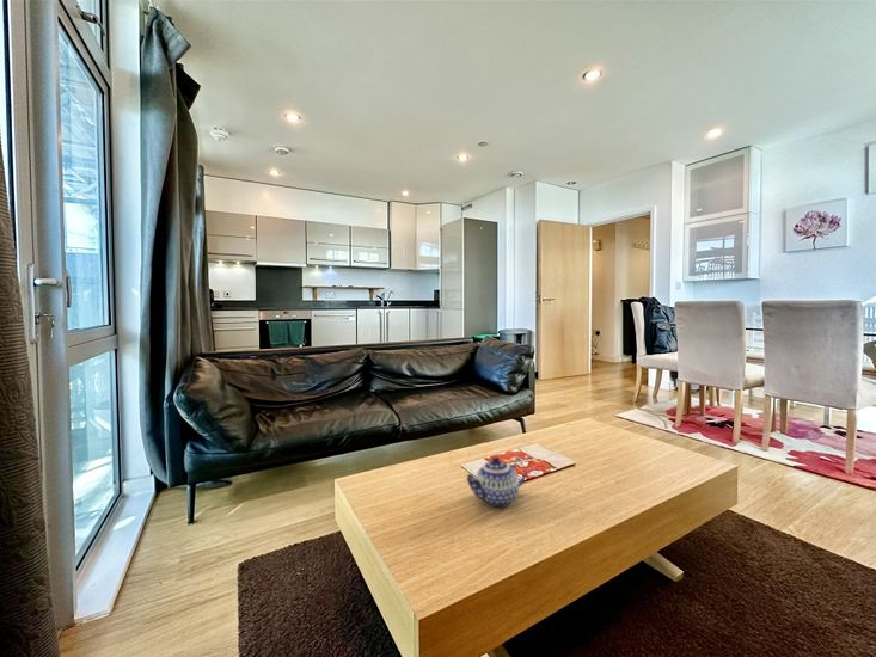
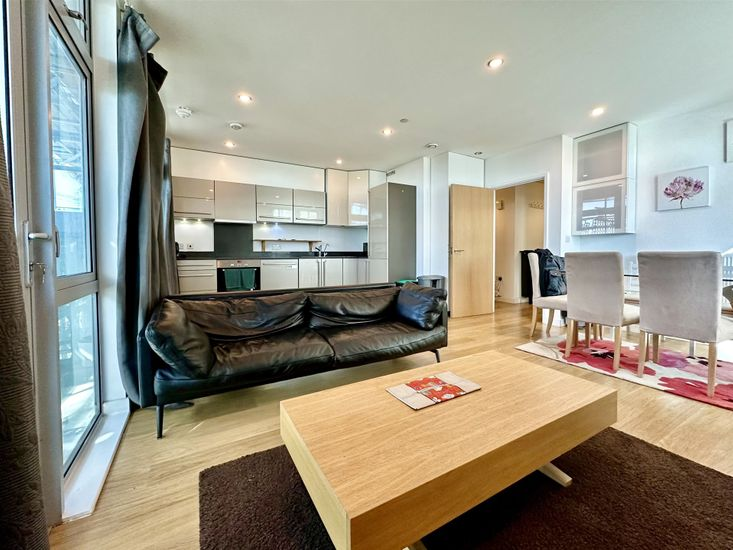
- teapot (497, 478)
